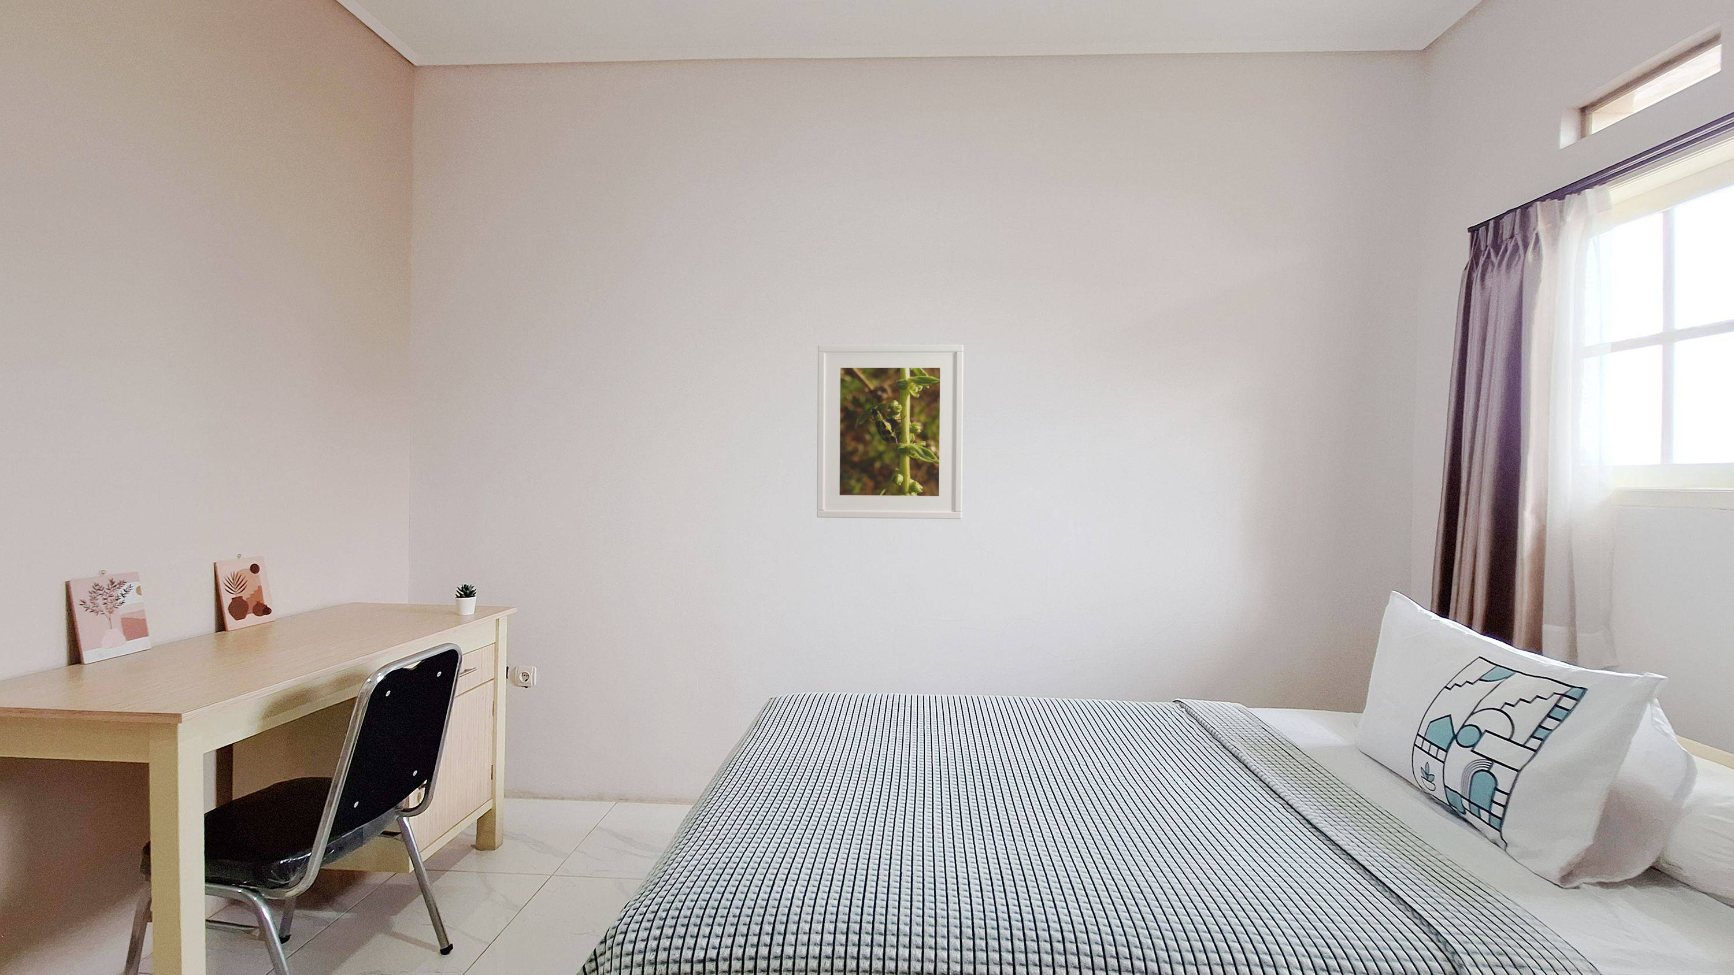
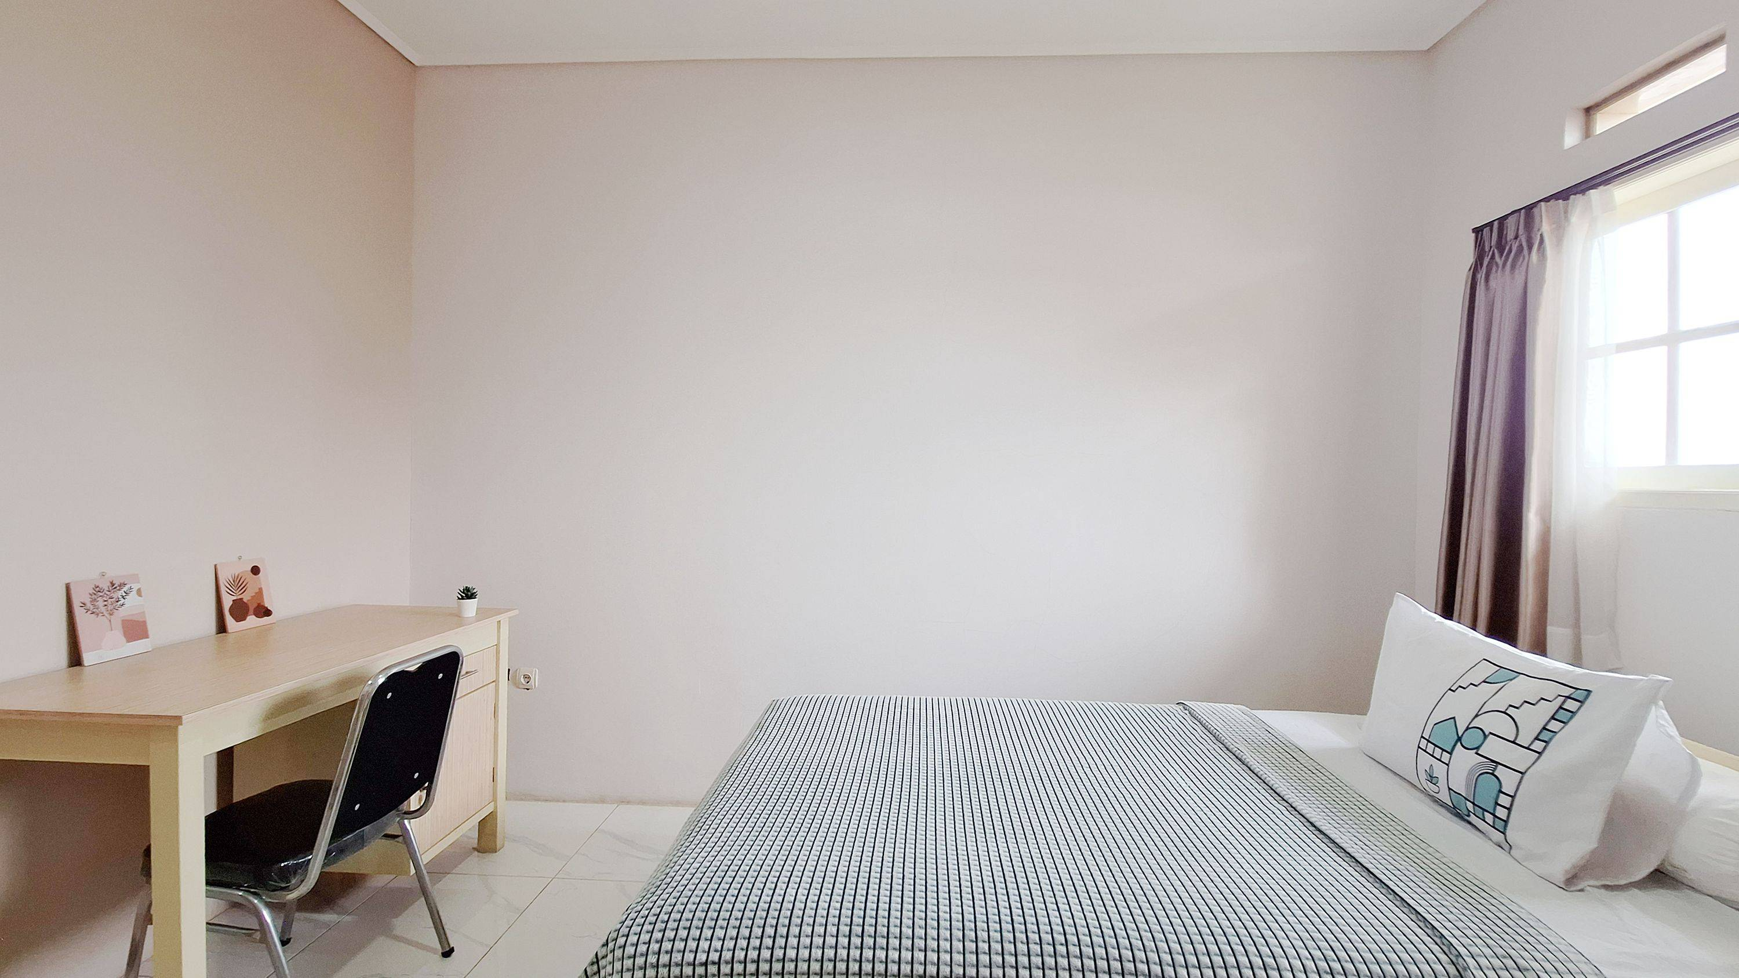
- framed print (890, 432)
